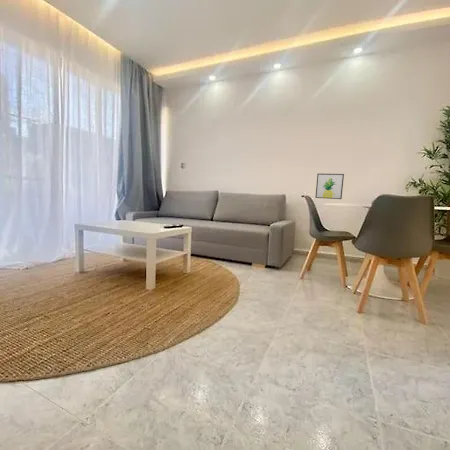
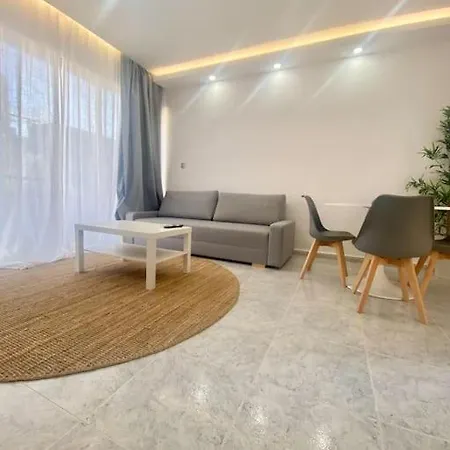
- wall art (329, 186)
